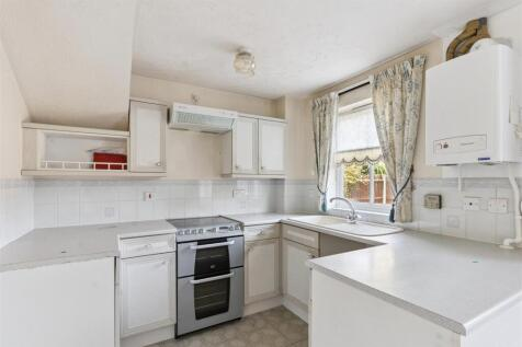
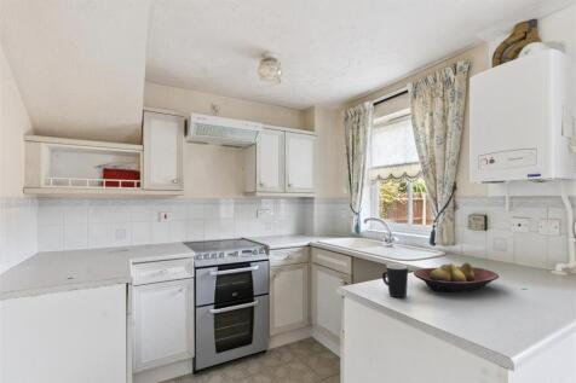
+ mug (393, 279)
+ fruit bowl (455, 274)
